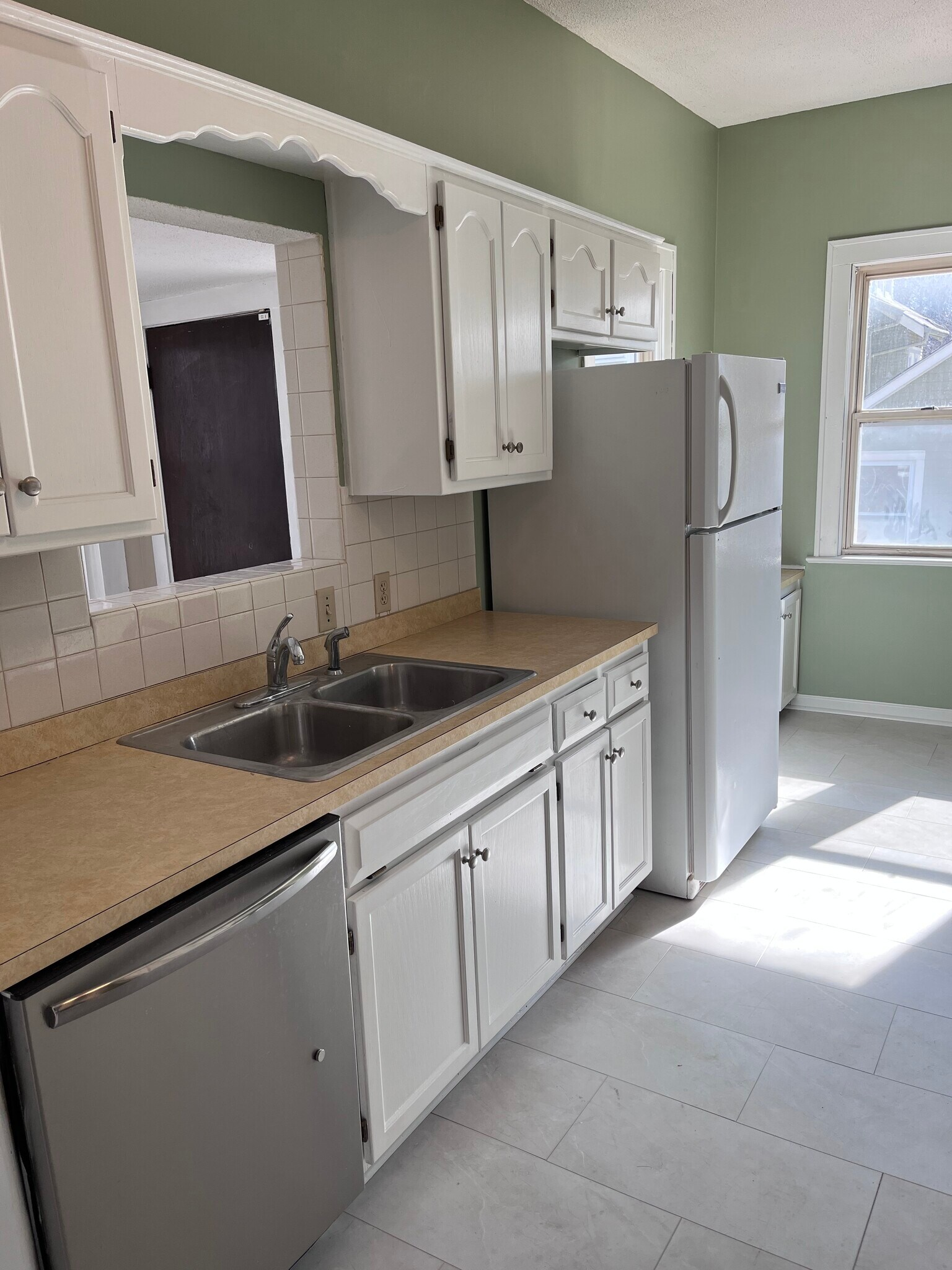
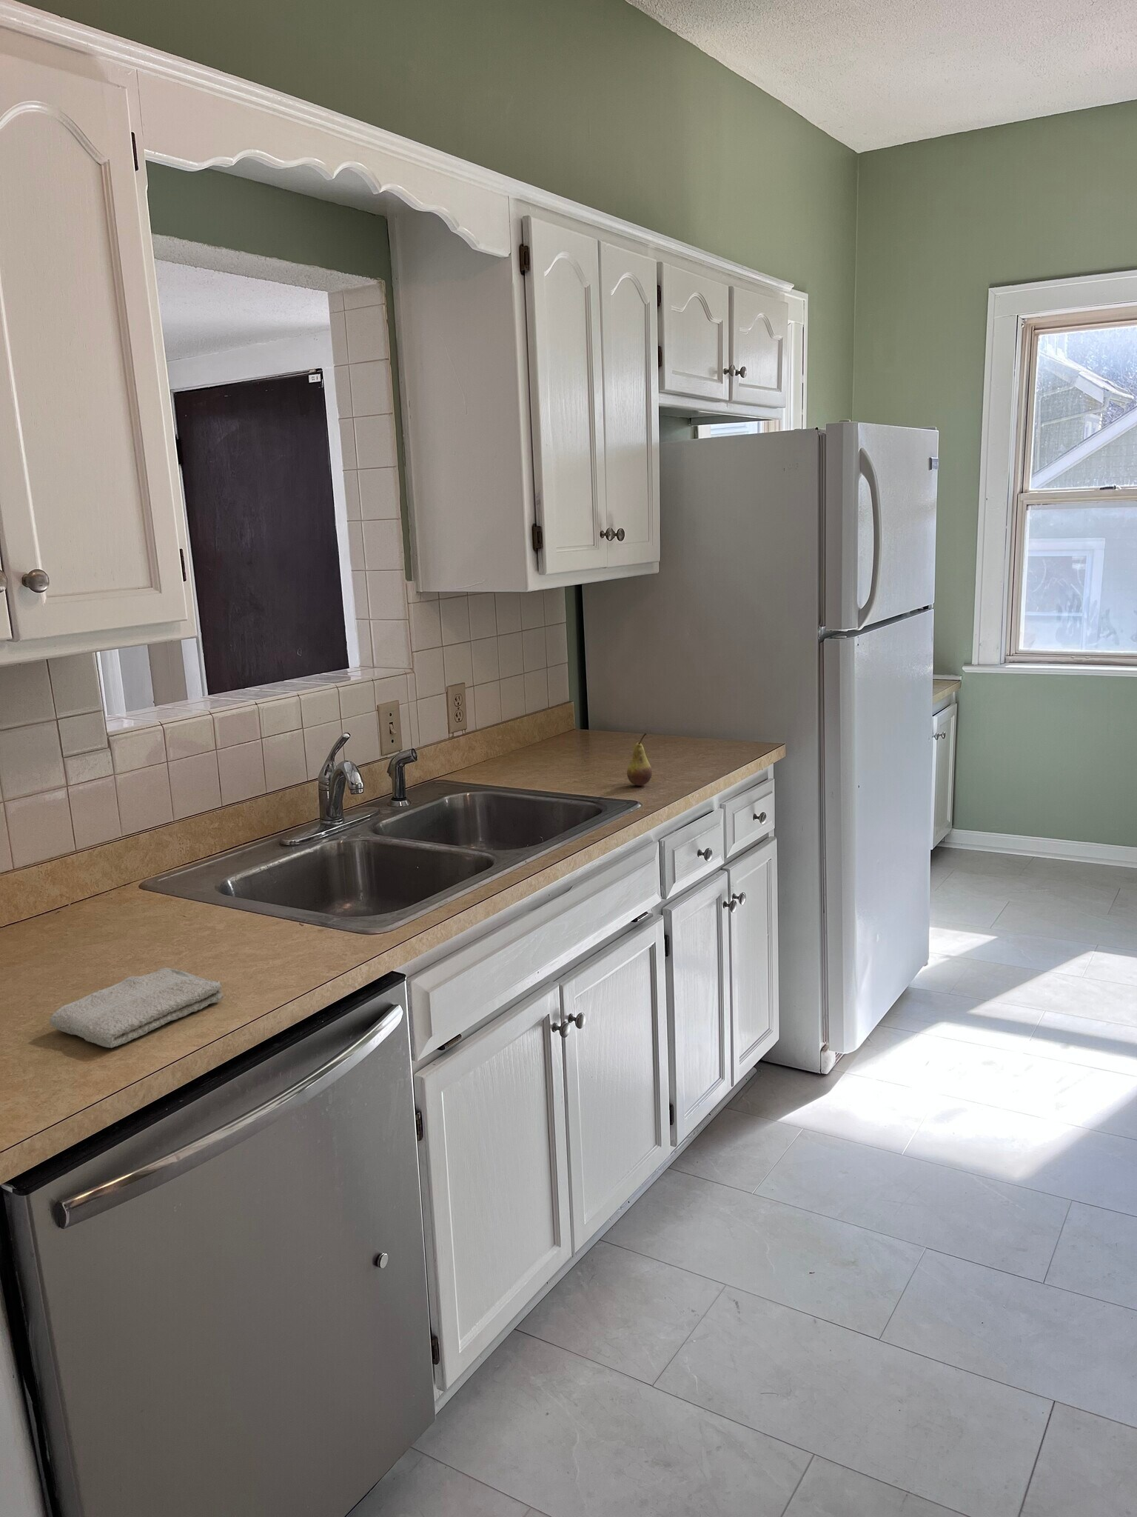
+ washcloth (141, 1003)
+ fruit (639, 757)
